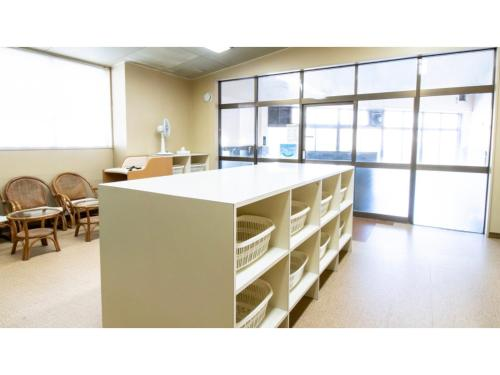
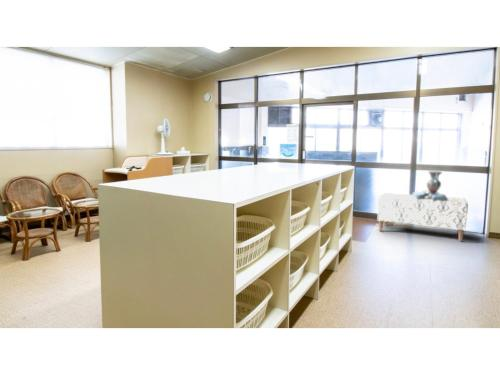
+ decorative urn (429, 185)
+ bench (420, 215)
